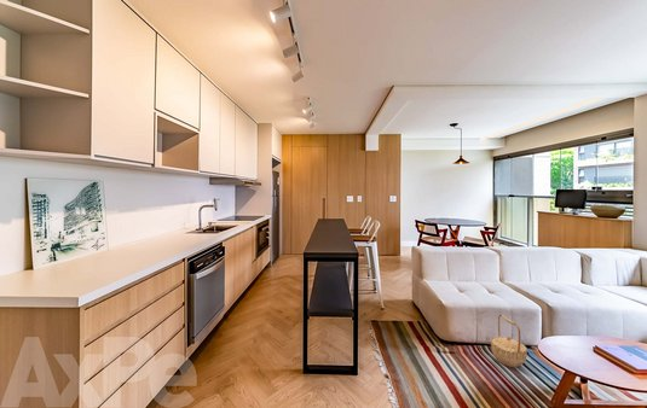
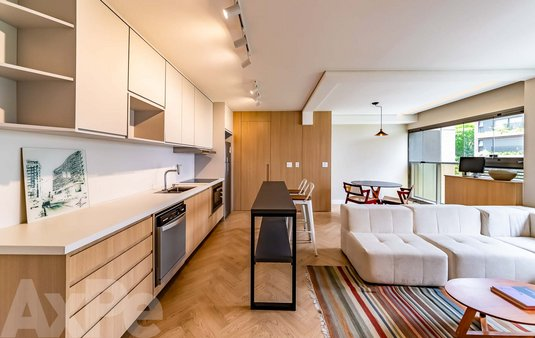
- basket (508, 339)
